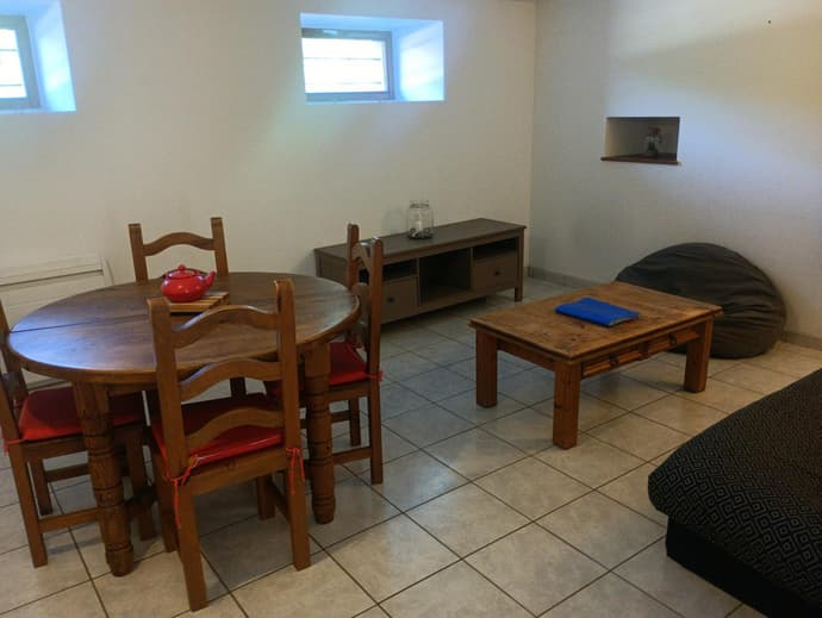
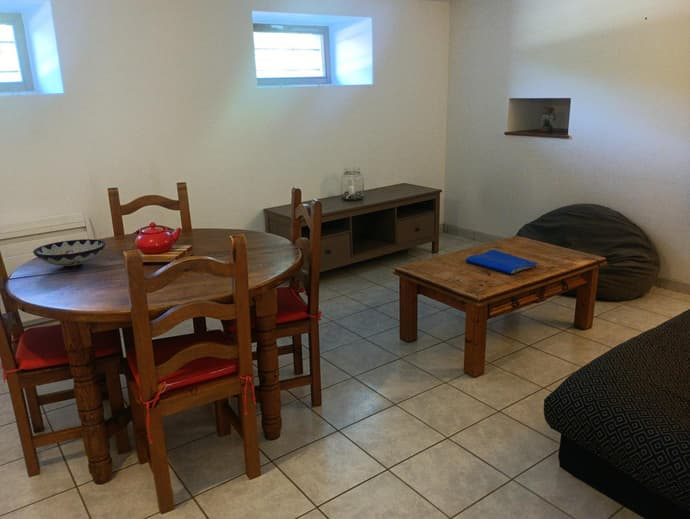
+ bowl (71, 256)
